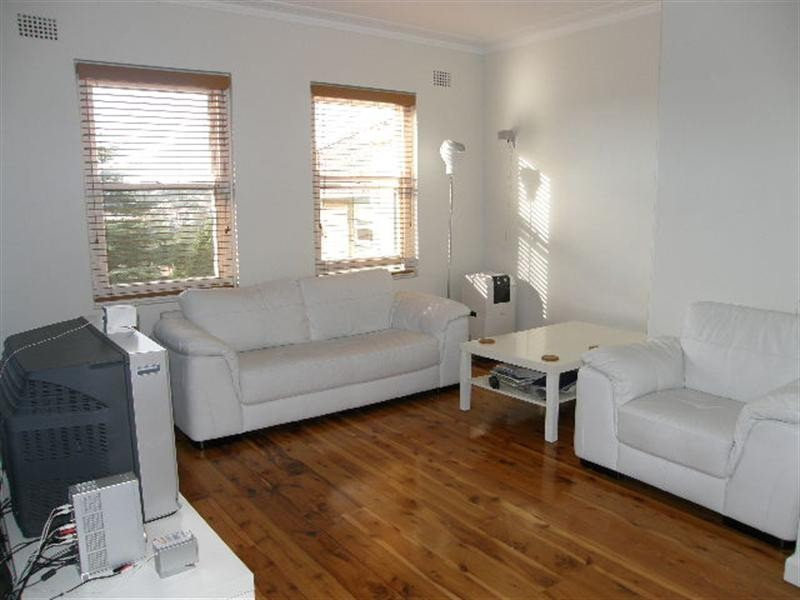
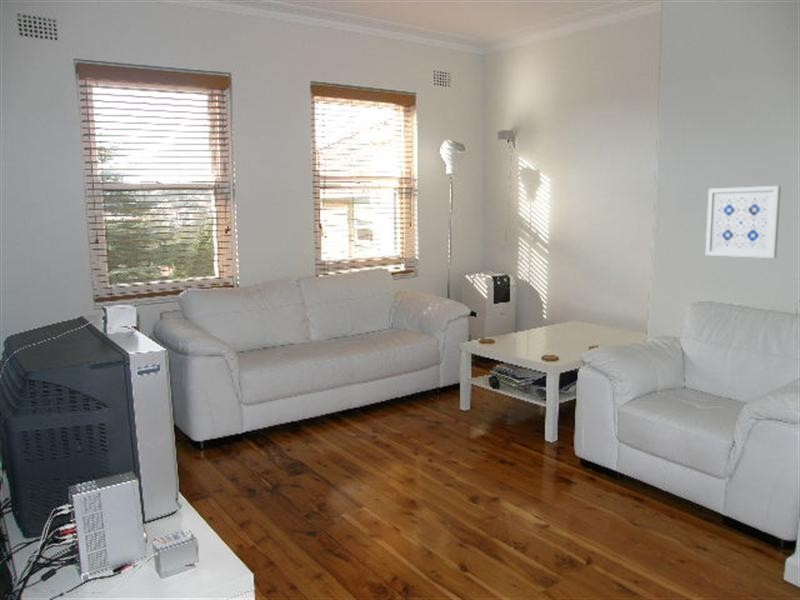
+ wall art (741, 222)
